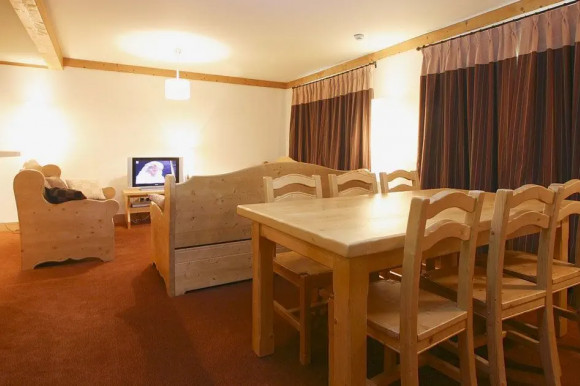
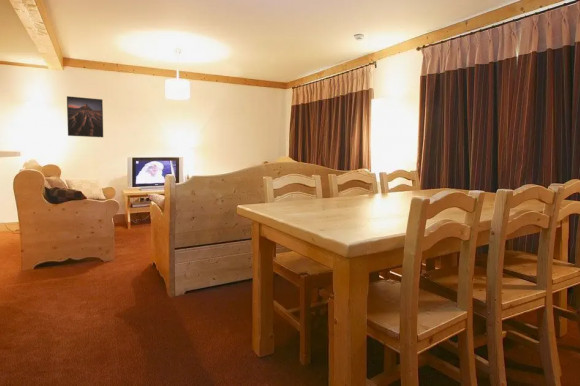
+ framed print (85, 117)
